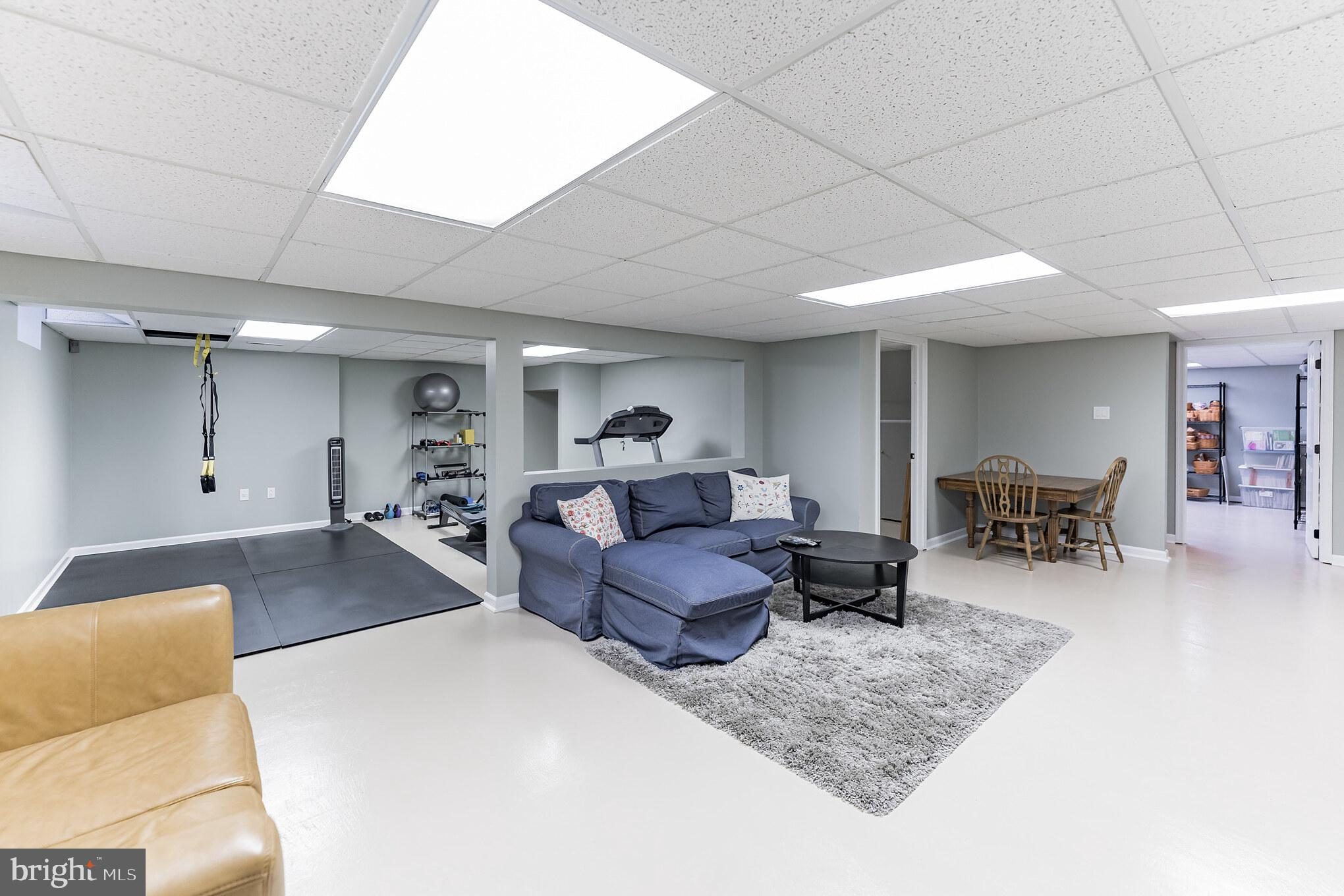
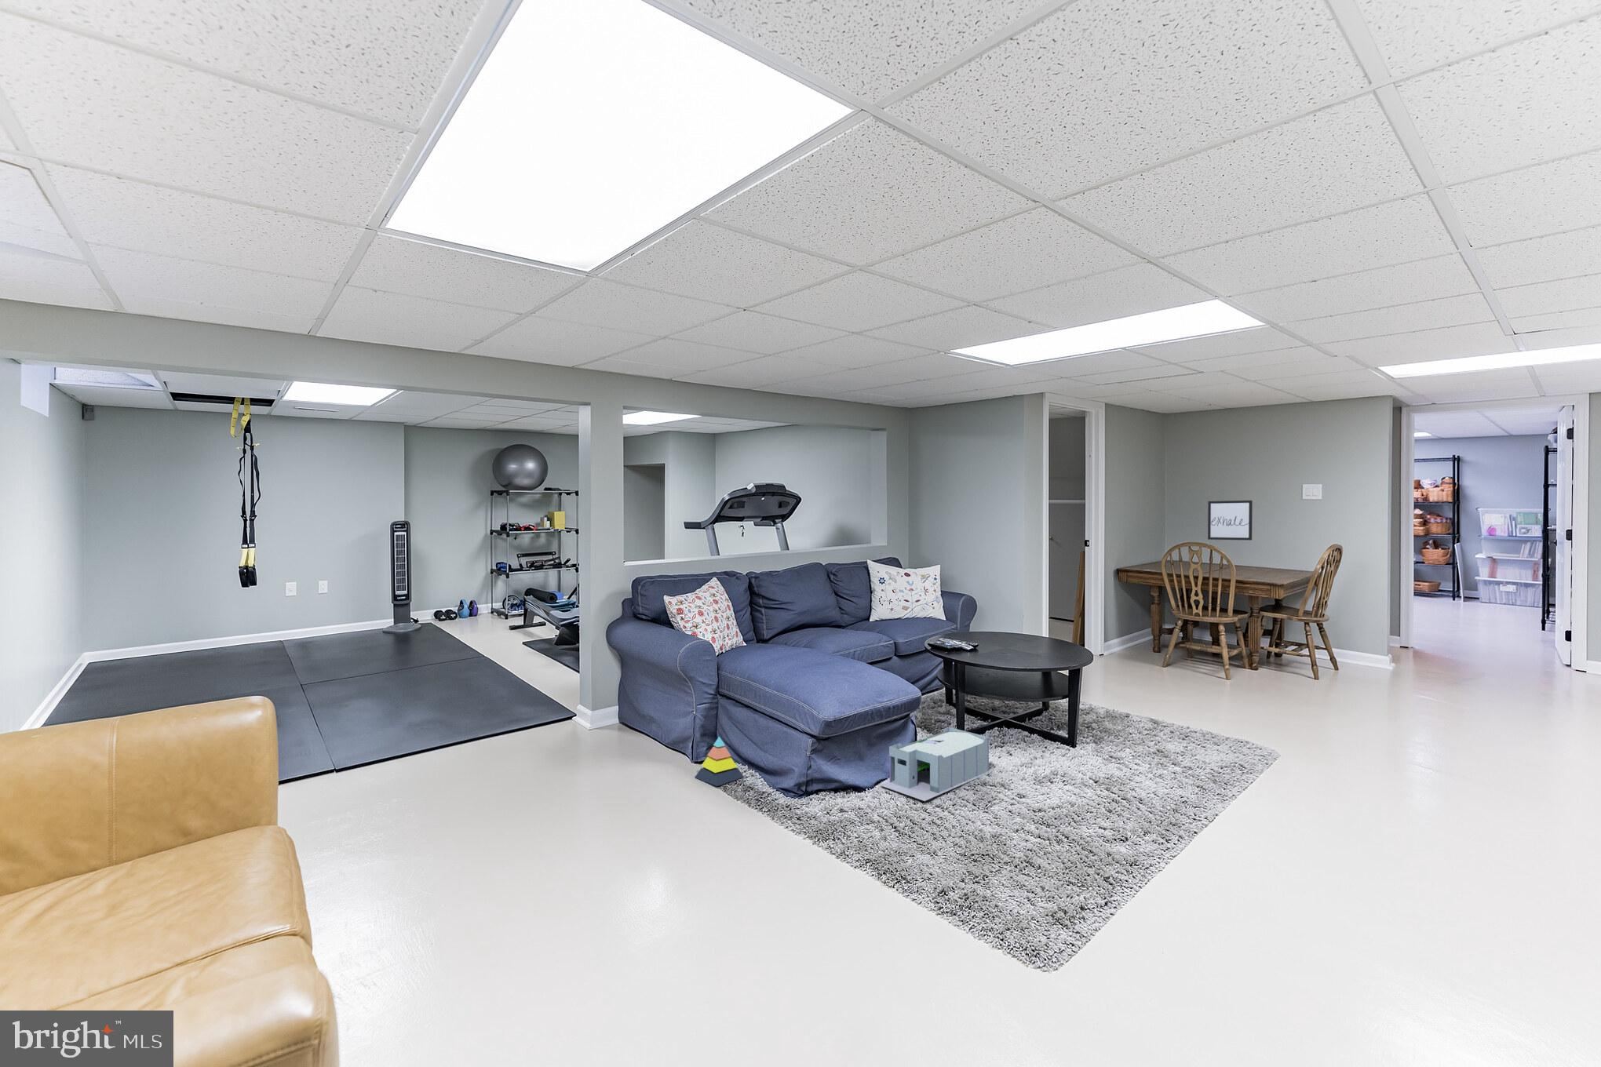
+ stacking toy (718, 756)
+ storage bin (939, 760)
+ wall art (1229, 520)
